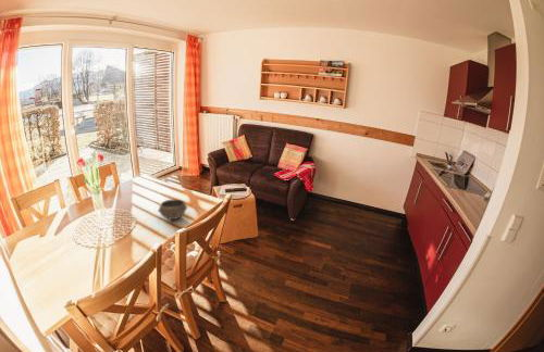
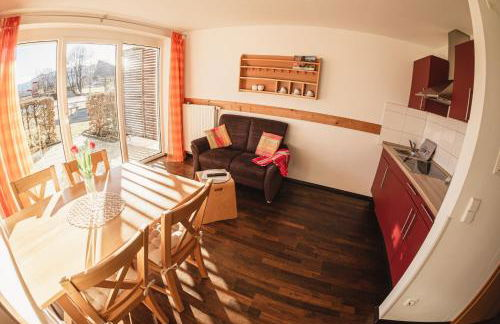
- bowl (173, 210)
